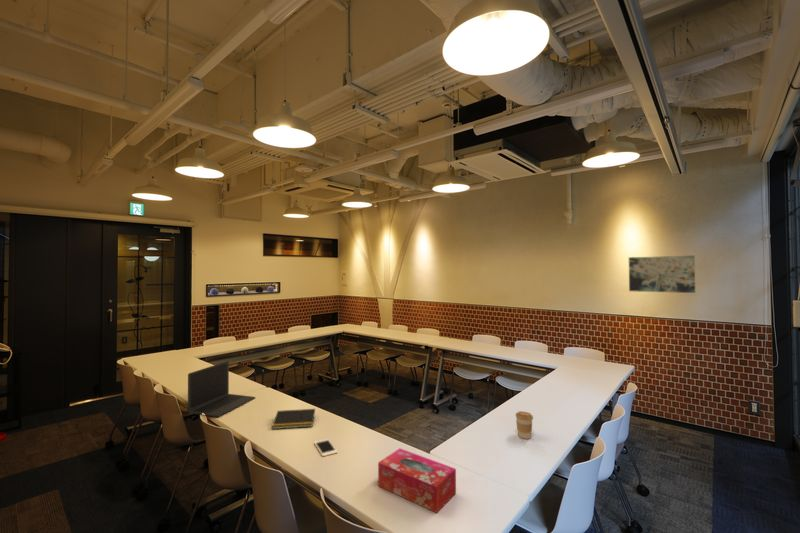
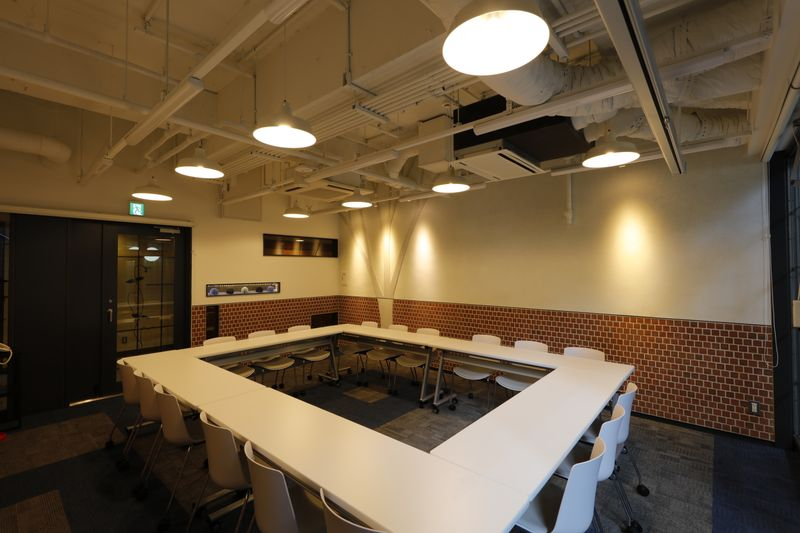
- notepad (294, 418)
- laptop (223, 386)
- wall art (660, 274)
- tissue box (416, 477)
- cell phone (325, 447)
- coffee cup (524, 424)
